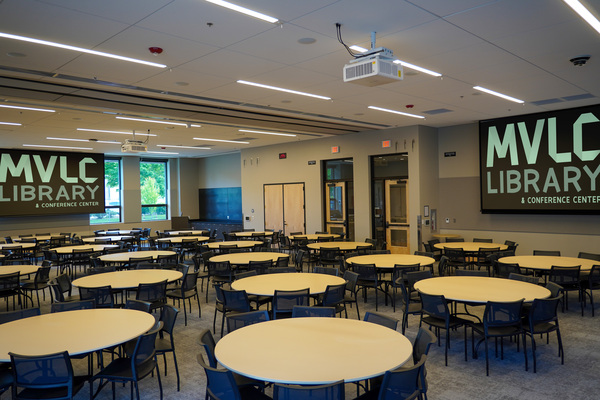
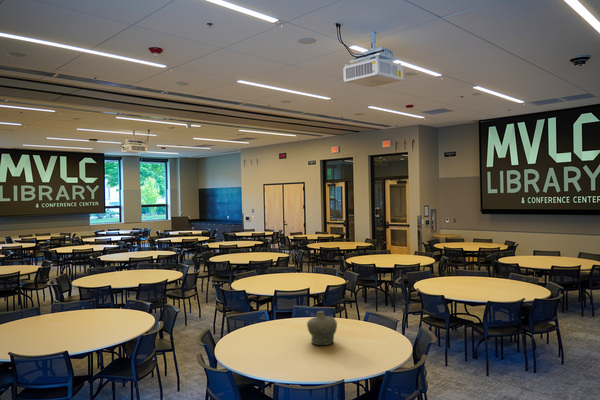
+ jar (322, 326)
